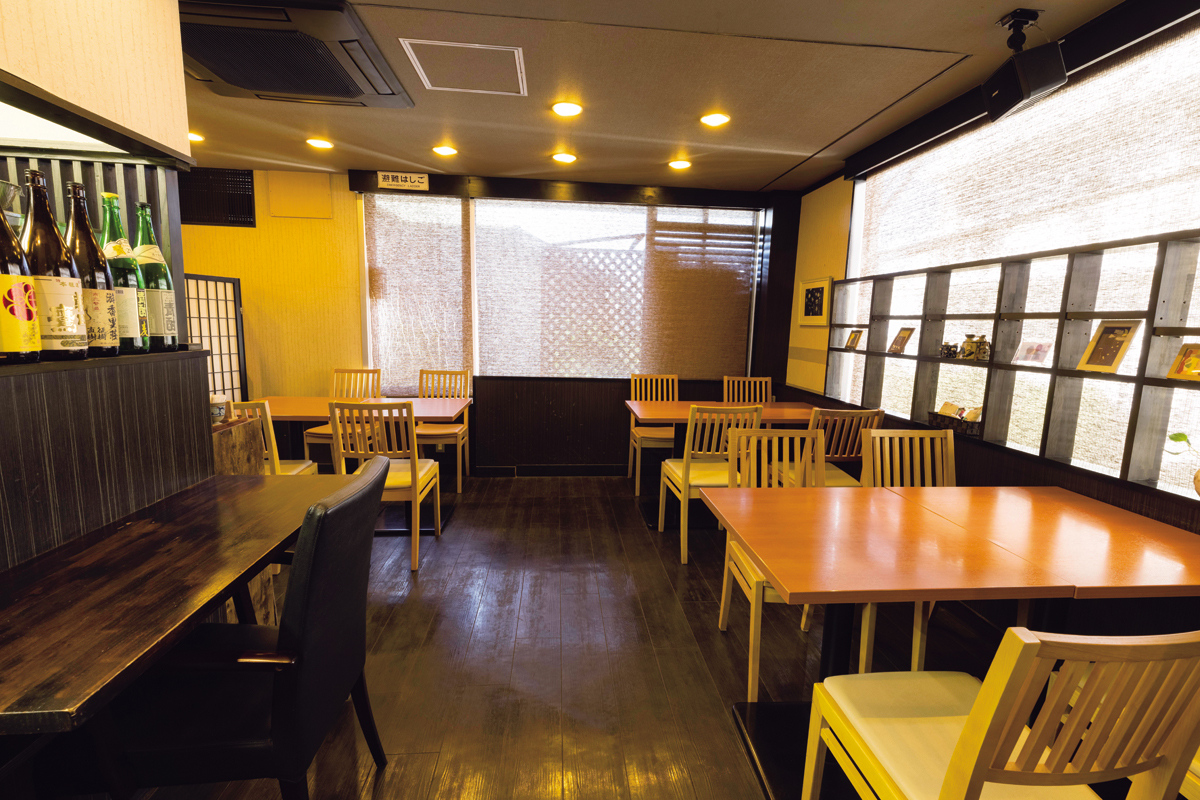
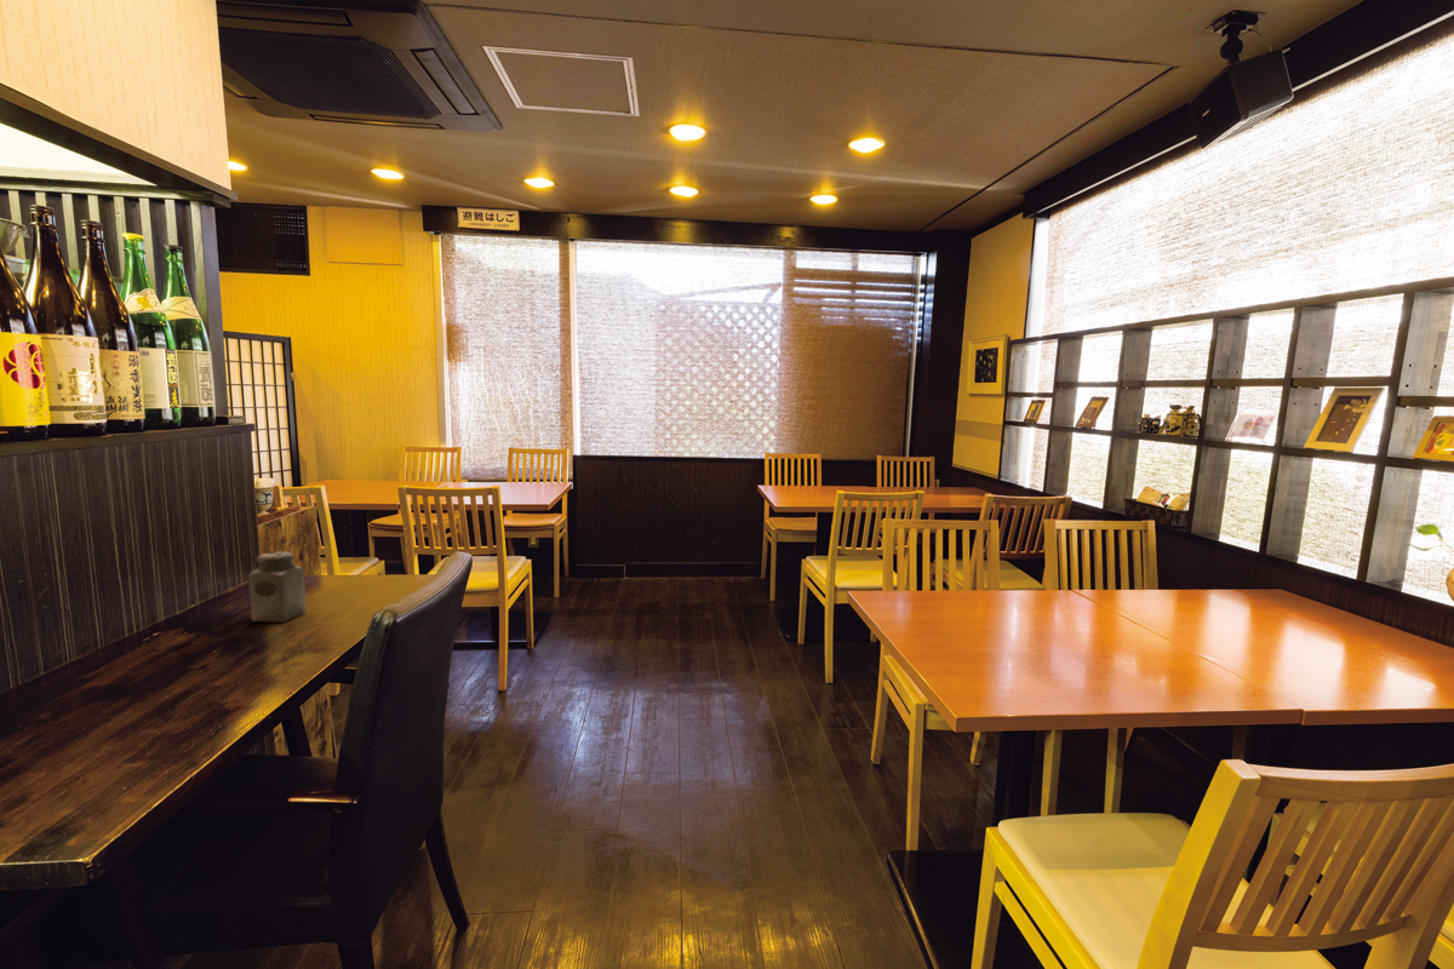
+ salt shaker (276, 584)
